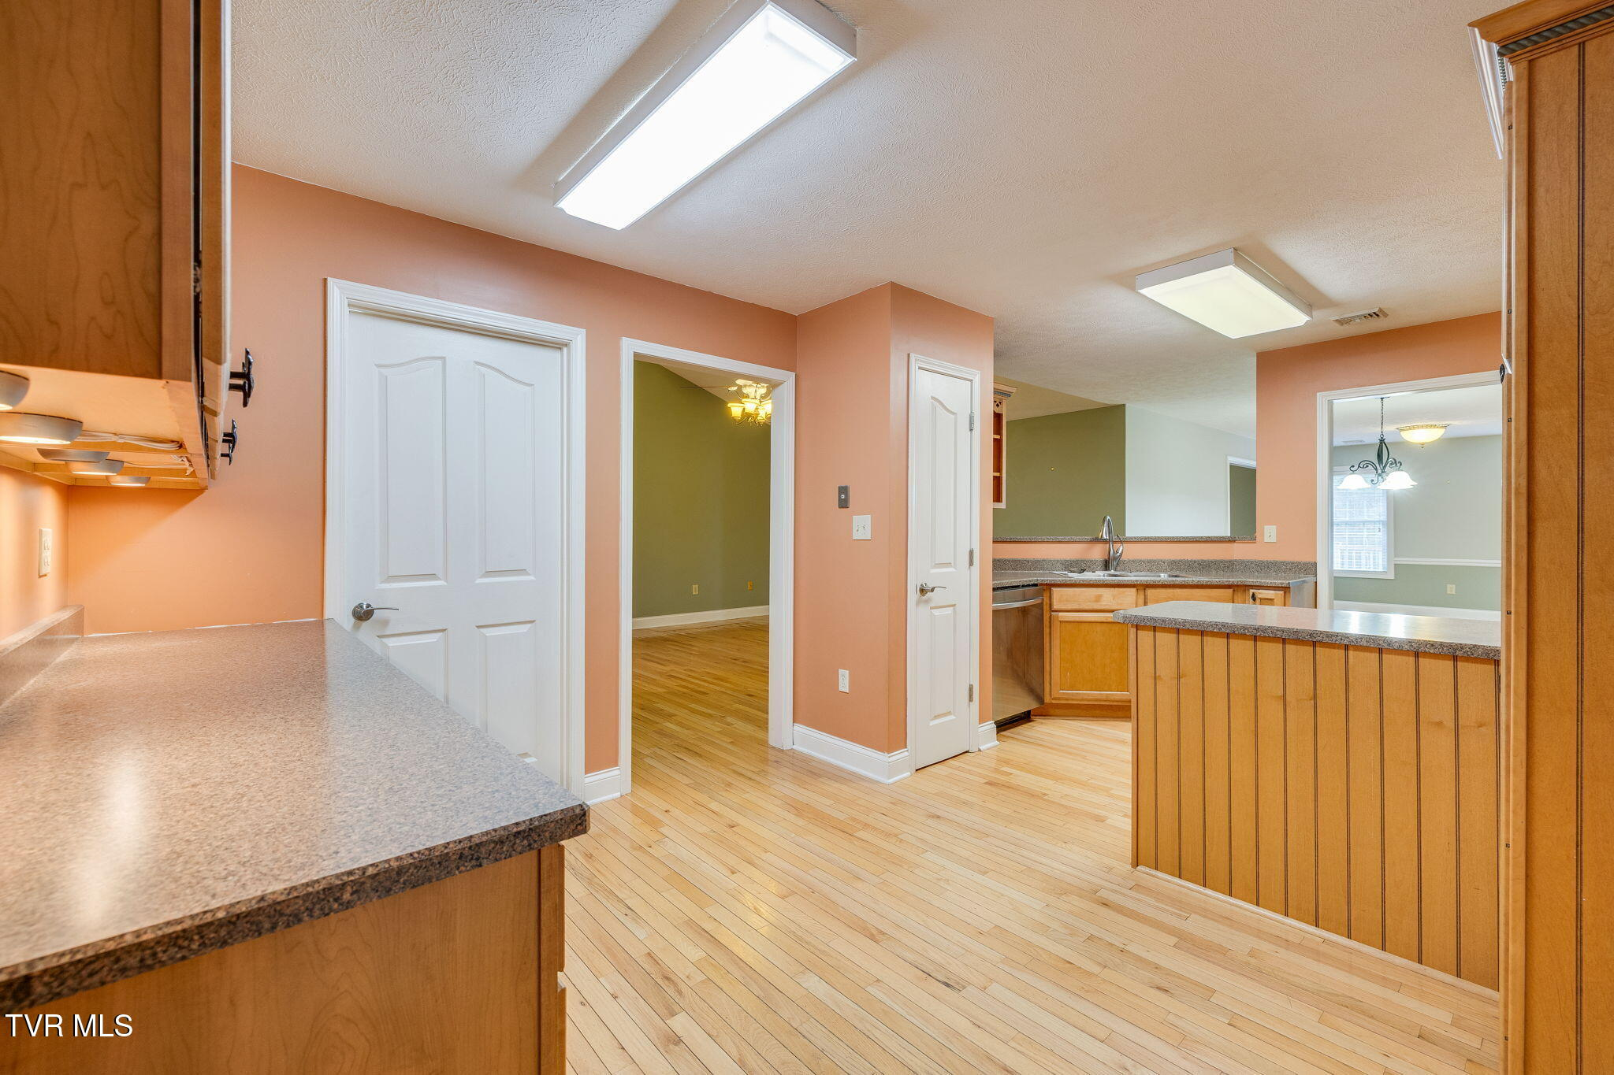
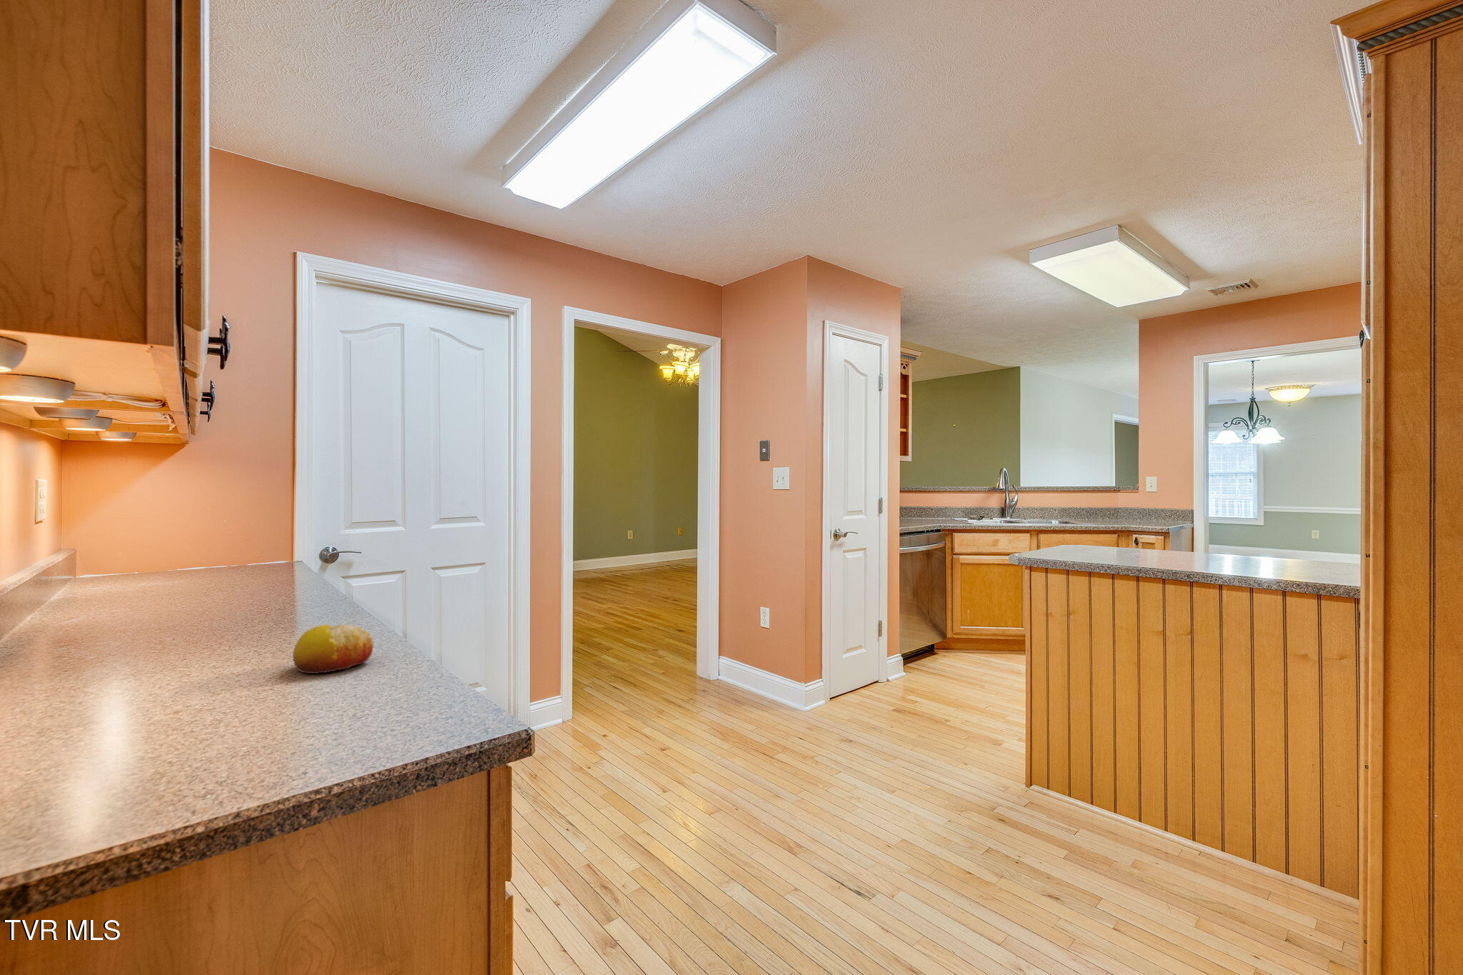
+ fruit (335, 644)
